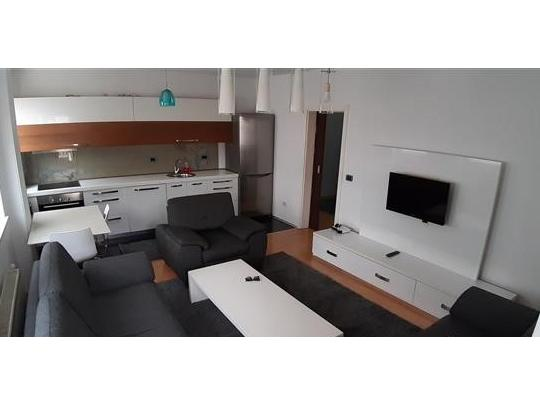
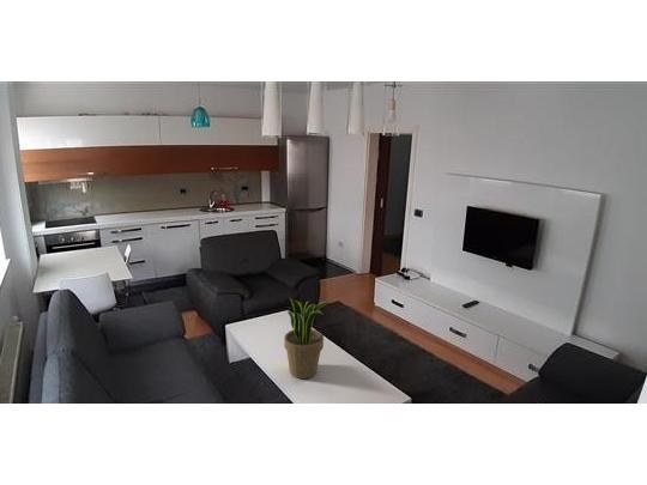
+ potted plant (307, 334)
